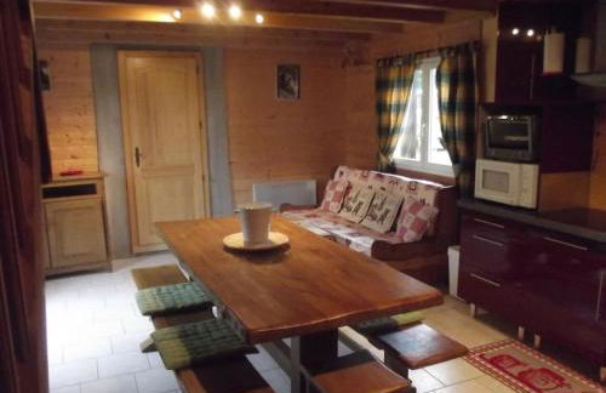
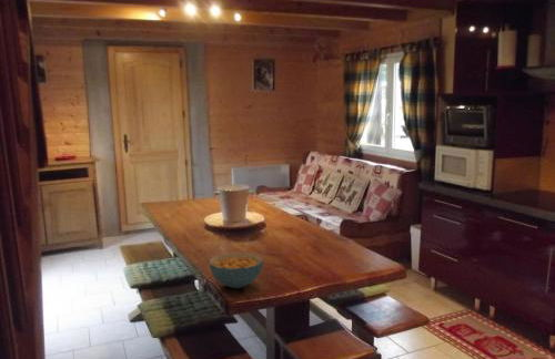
+ cereal bowl (236, 273)
